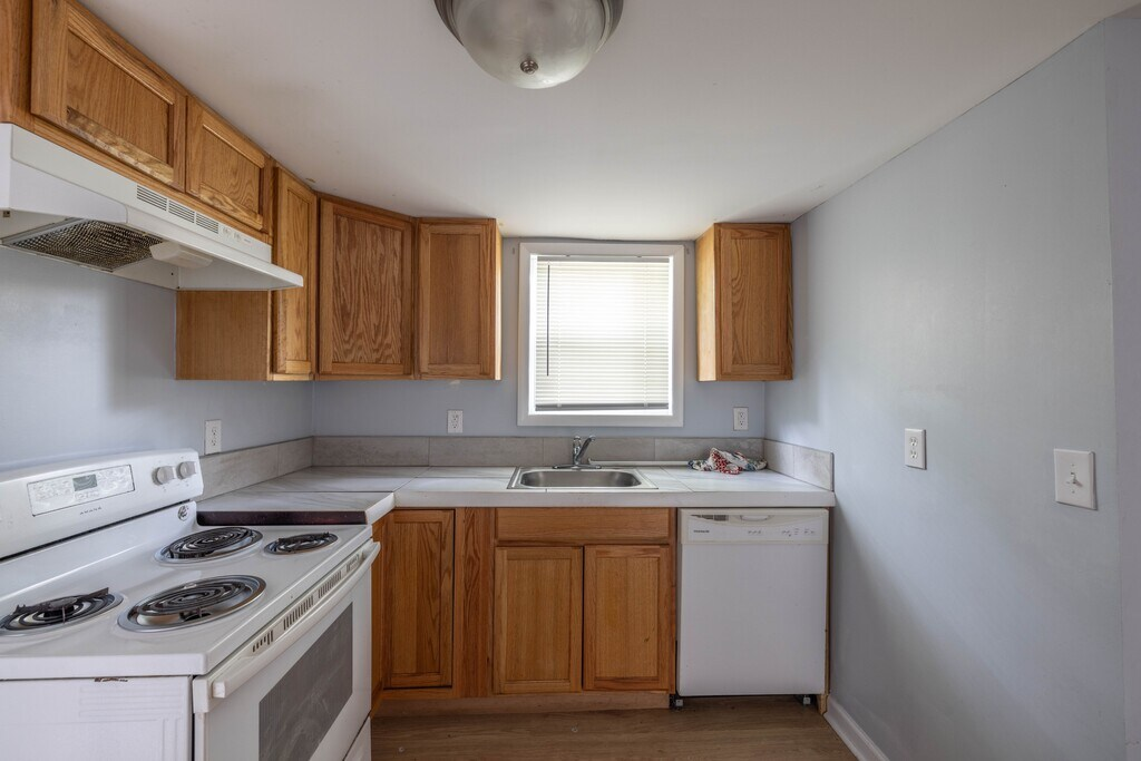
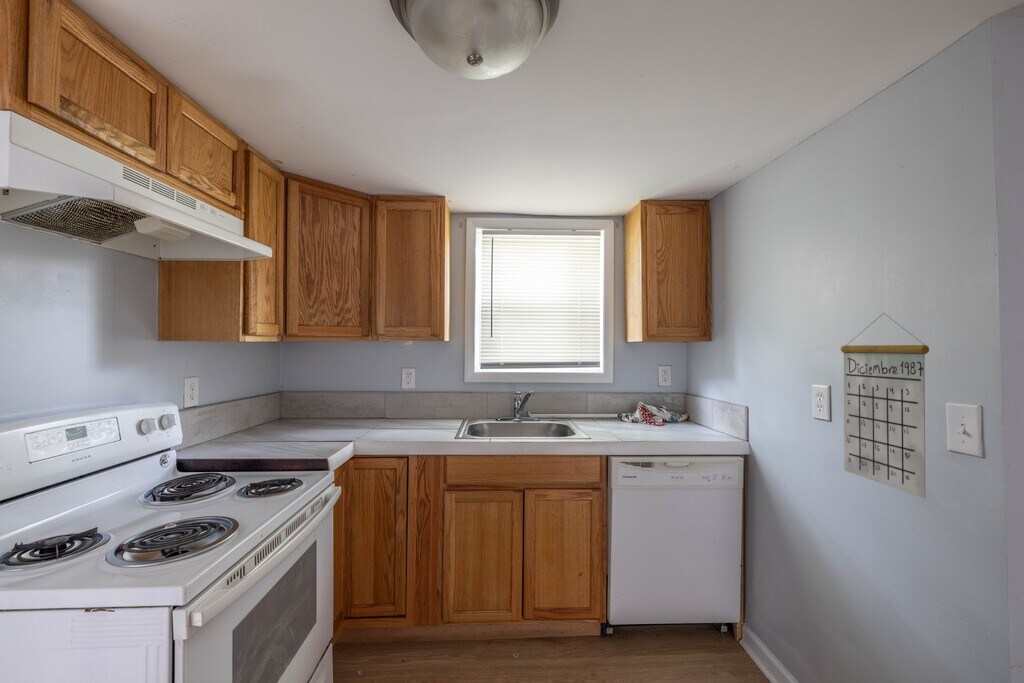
+ calendar (880, 397)
